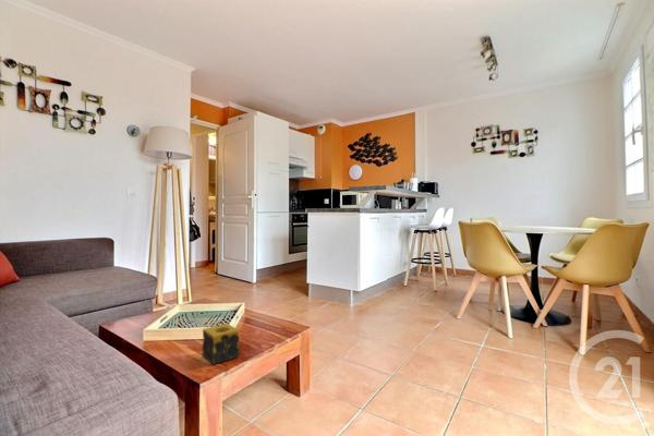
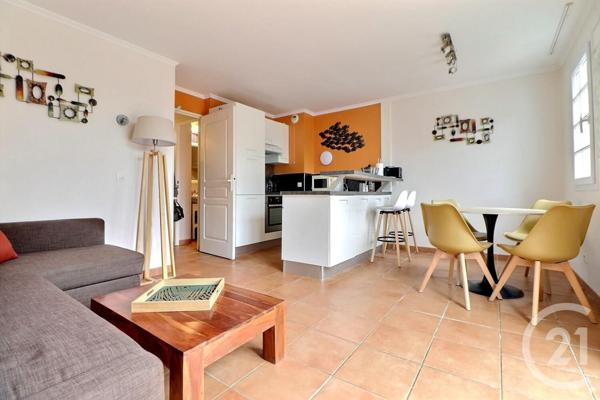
- candle (220, 342)
